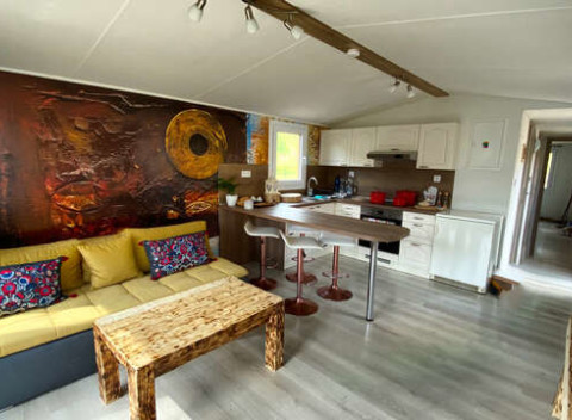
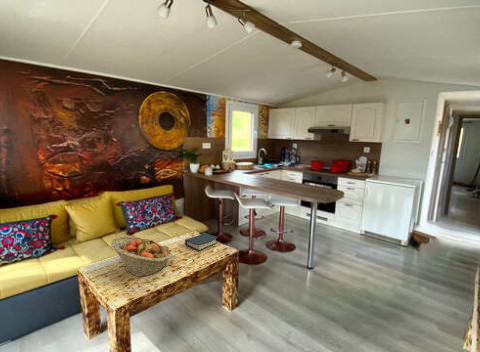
+ fruit basket (142, 252)
+ hardback book (201, 240)
